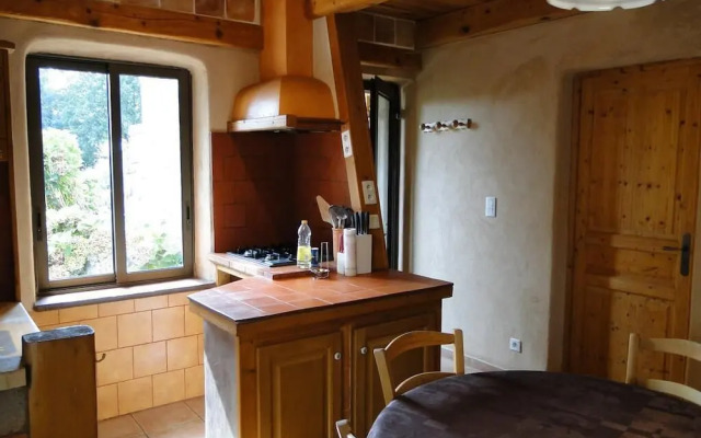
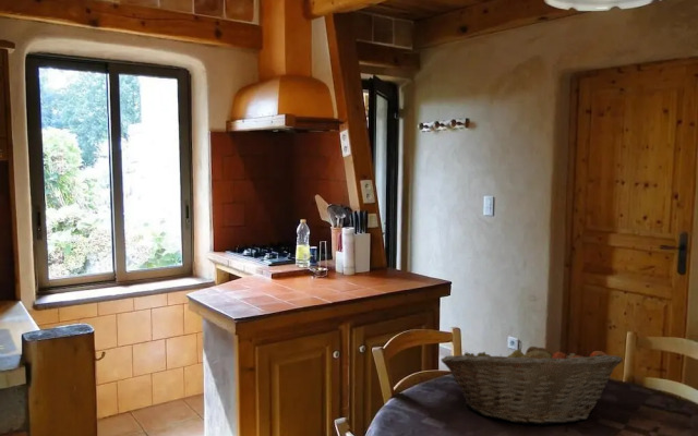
+ fruit basket (528, 373)
